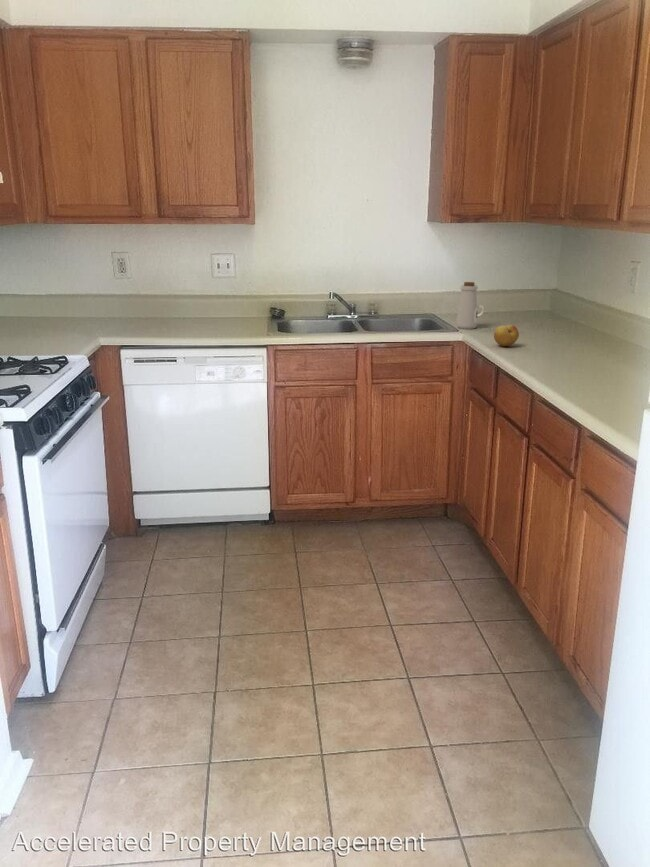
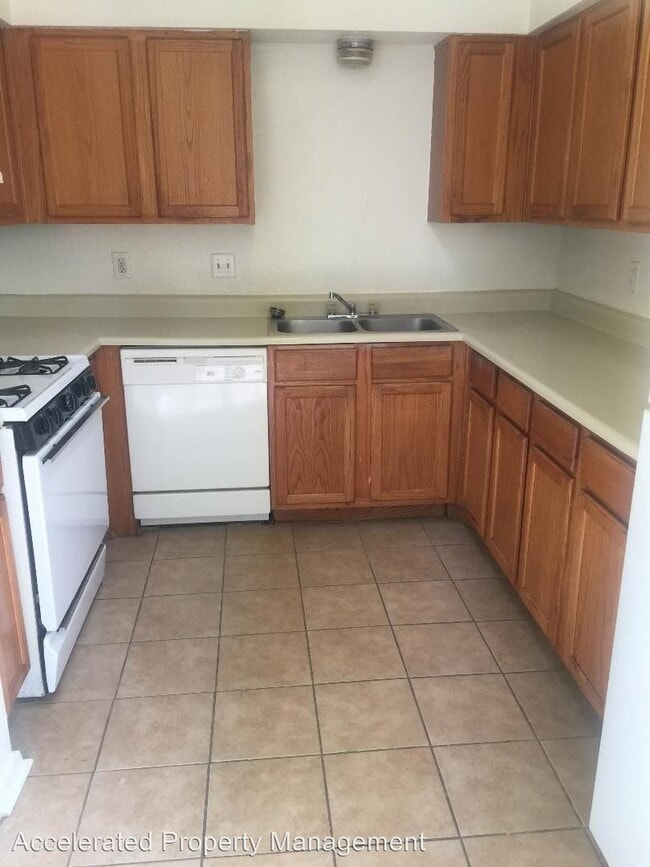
- bottle (470, 305)
- fruit (506, 335)
